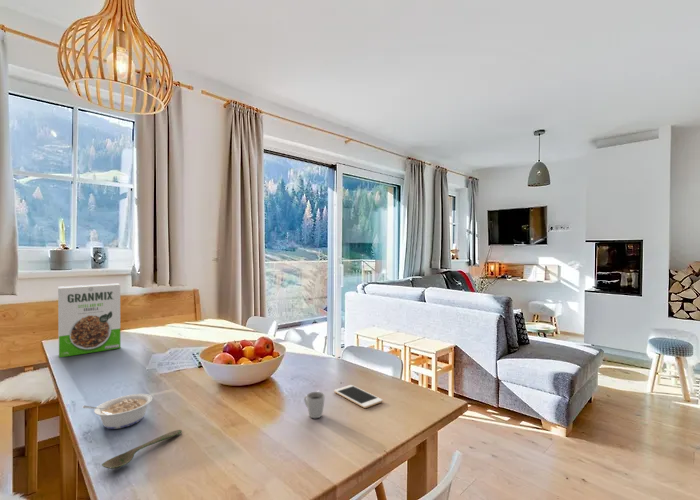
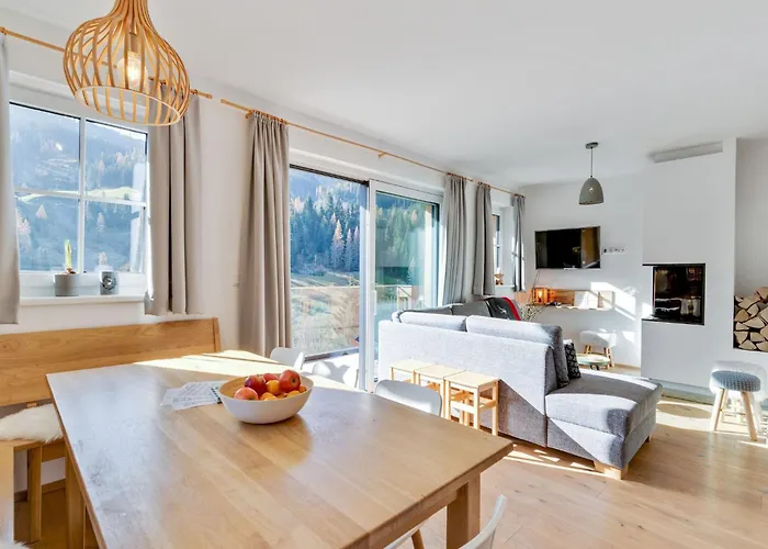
- cereal box (90, 318)
- cell phone (357, 395)
- cup (313, 397)
- legume (122, 411)
- spoon (146, 446)
